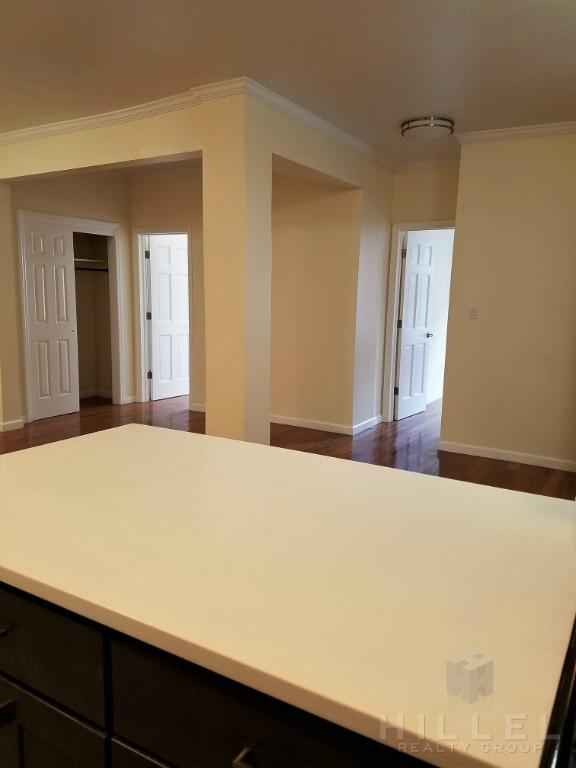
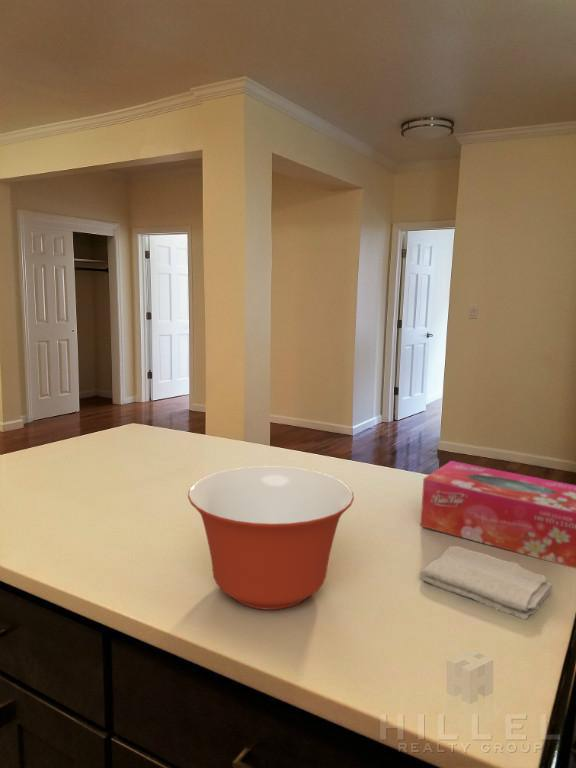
+ washcloth (485, 578)
+ tissue box (507, 508)
+ mixing bowl (270, 539)
